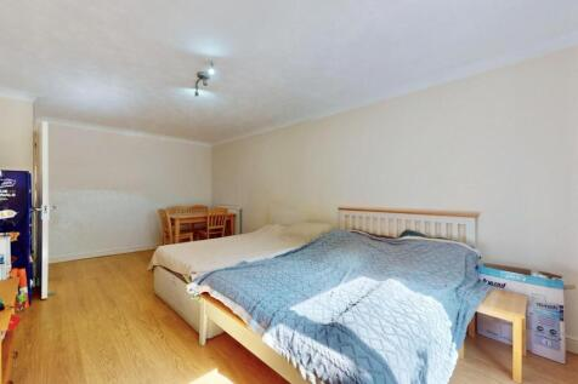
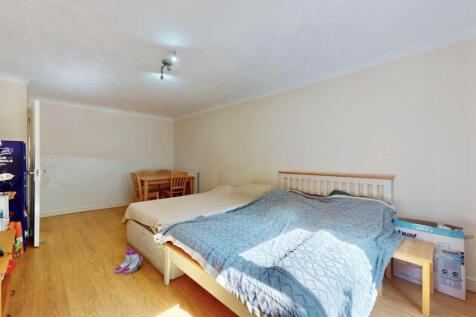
+ boots (129, 259)
